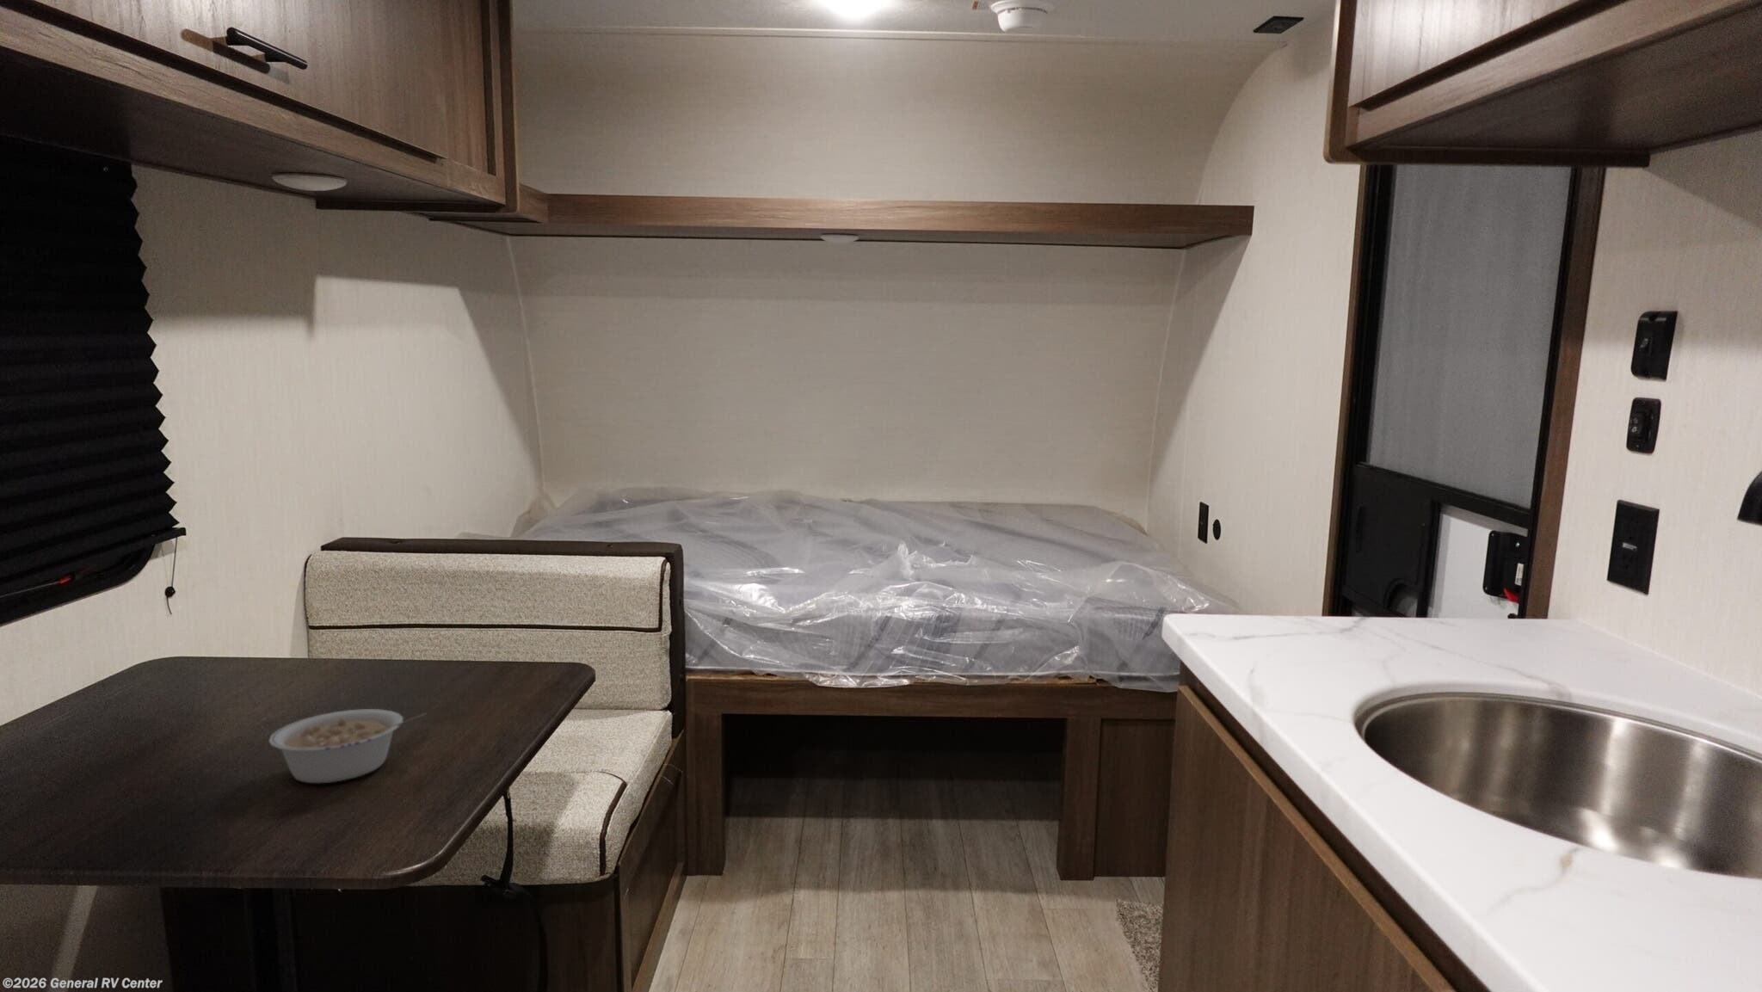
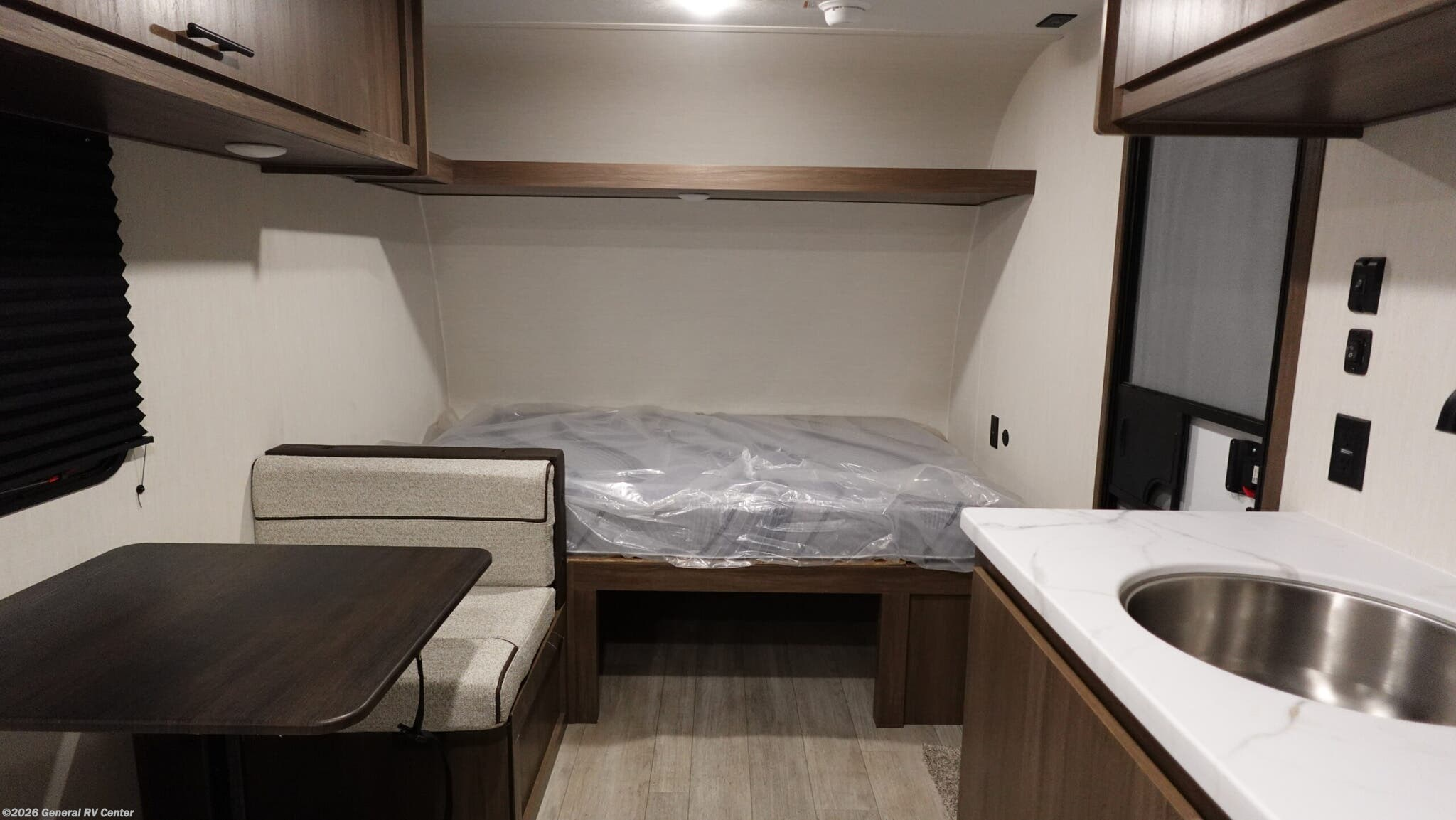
- legume (344, 743)
